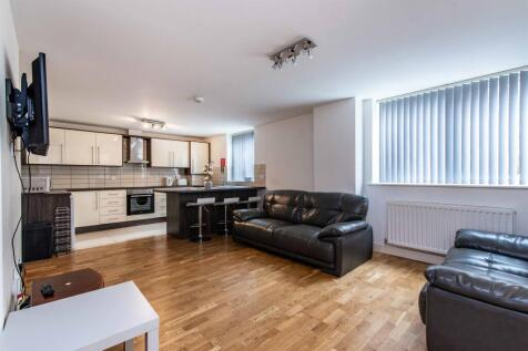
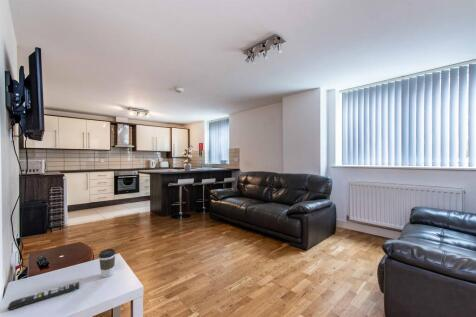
+ remote control (46, 294)
+ coffee cup (107, 263)
